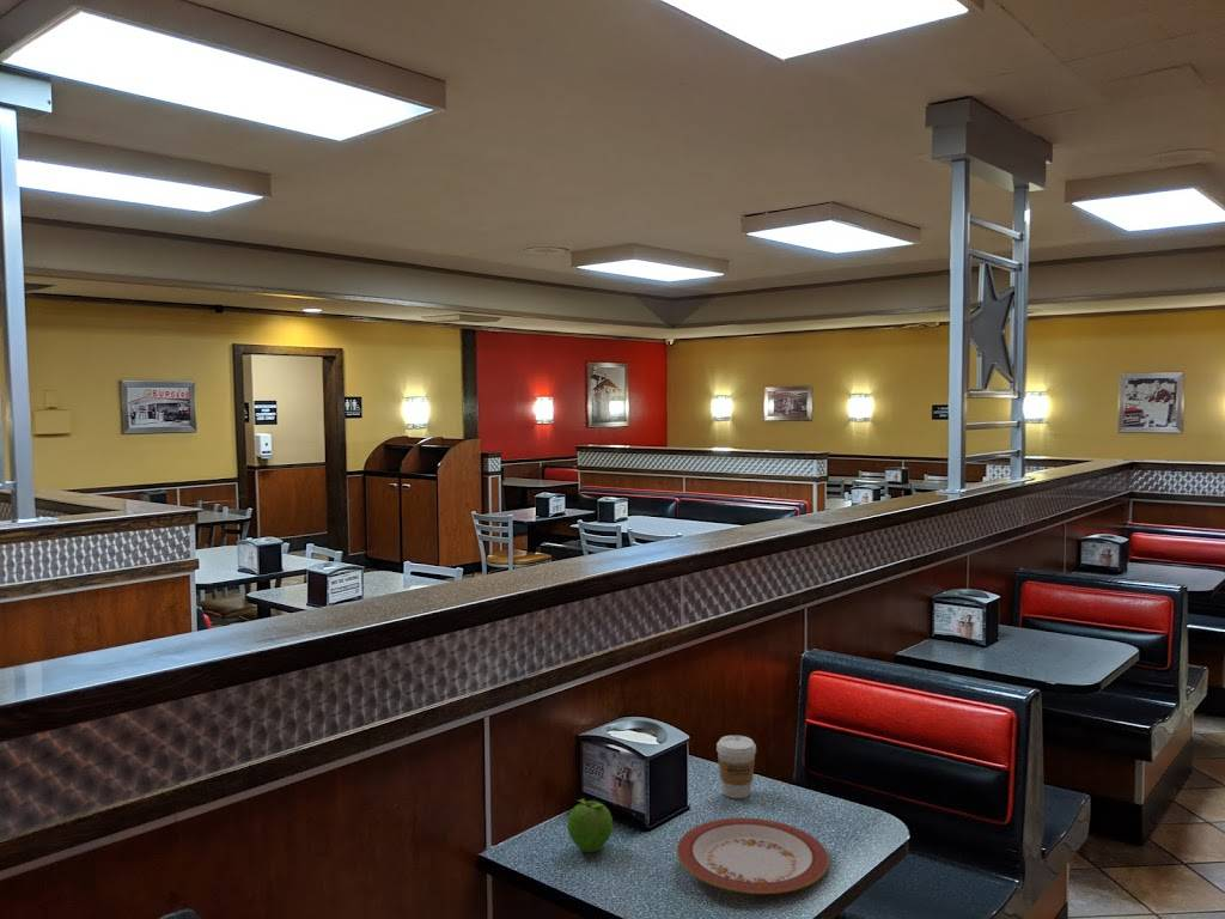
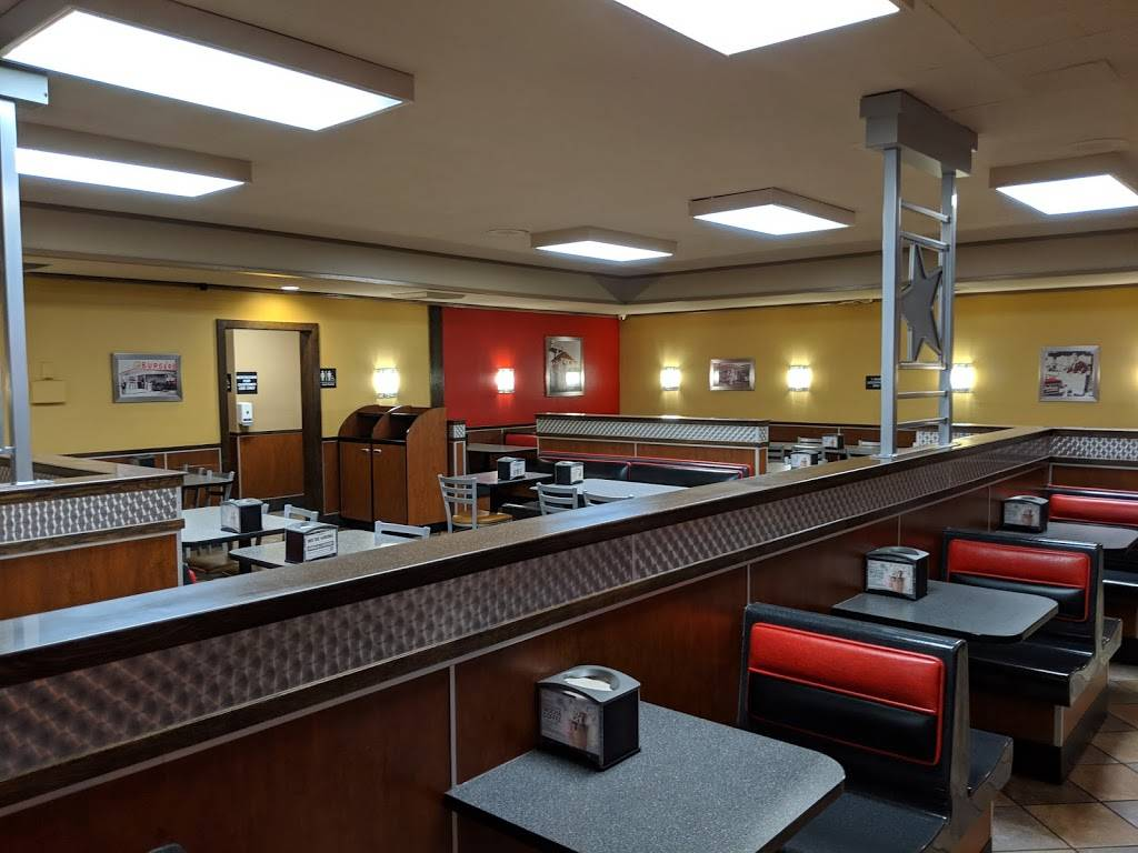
- plate (751, 857)
- fruit (590, 823)
- coffee cup (736, 766)
